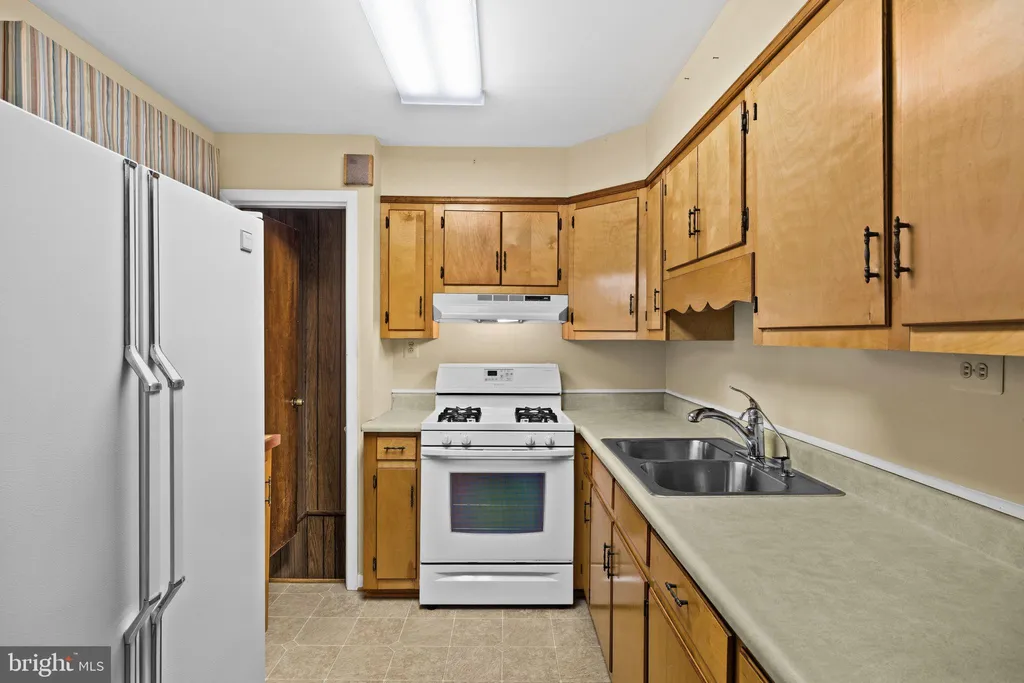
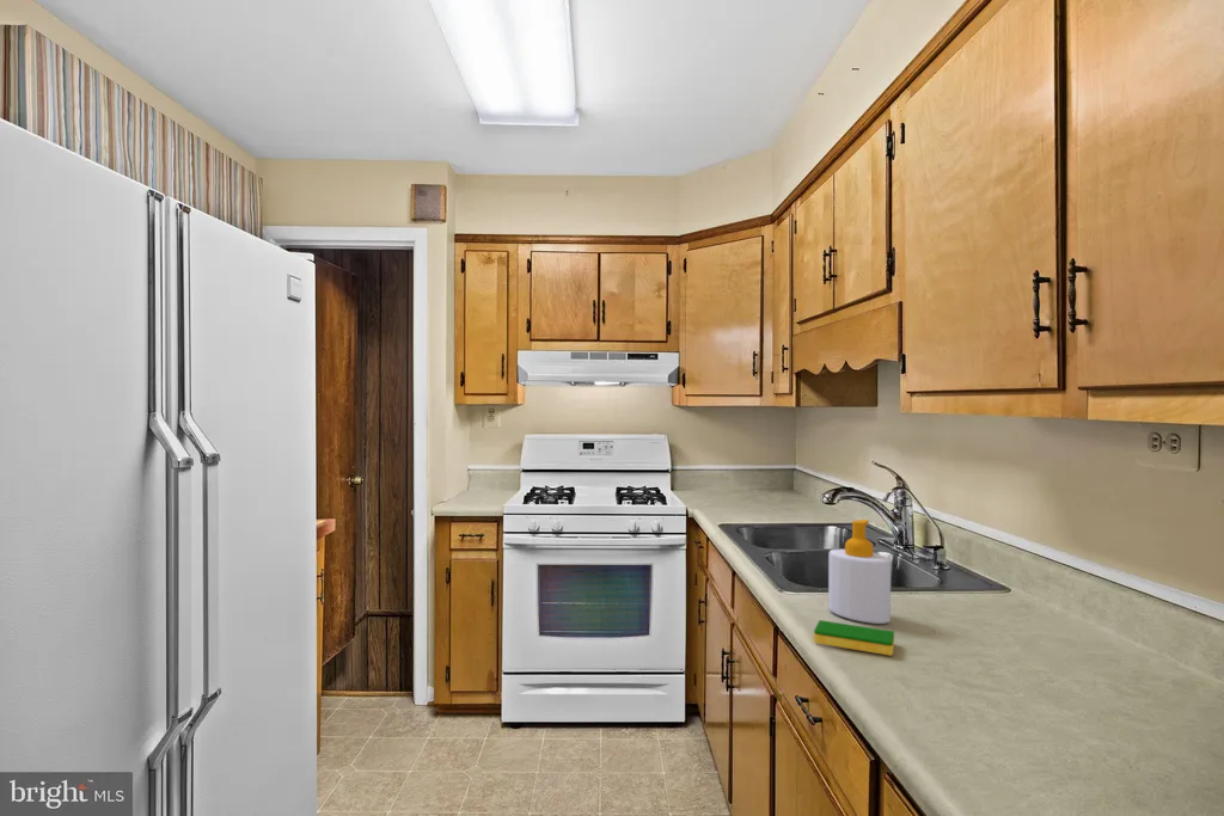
+ dish sponge (853, 637)
+ soap bottle (858, 569)
